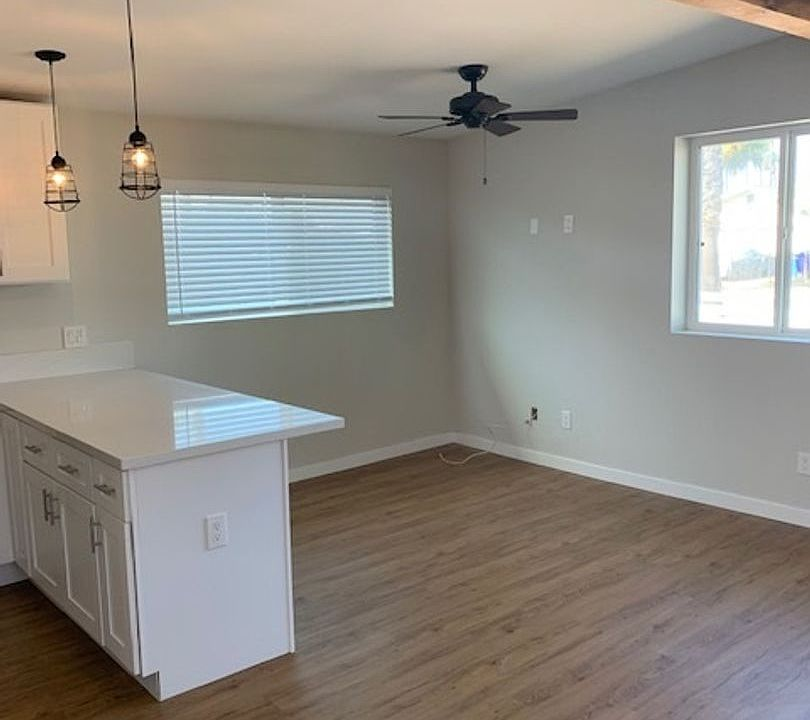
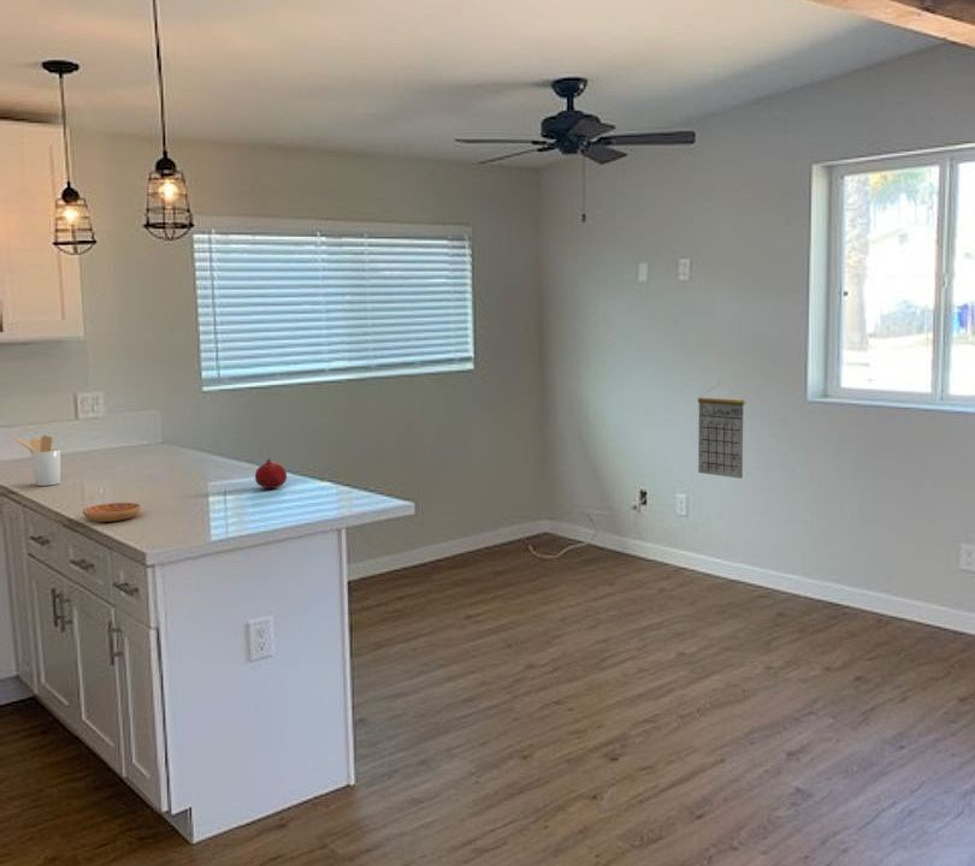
+ fruit (270, 473)
+ utensil holder (37, 459)
+ saucer (112, 512)
+ calendar (720, 428)
